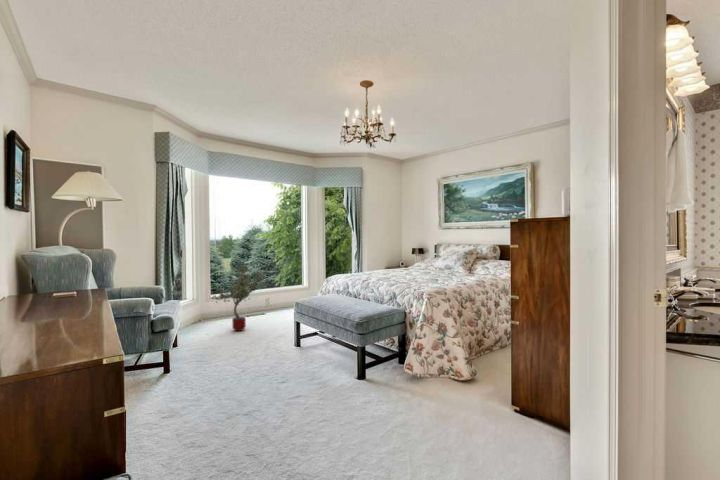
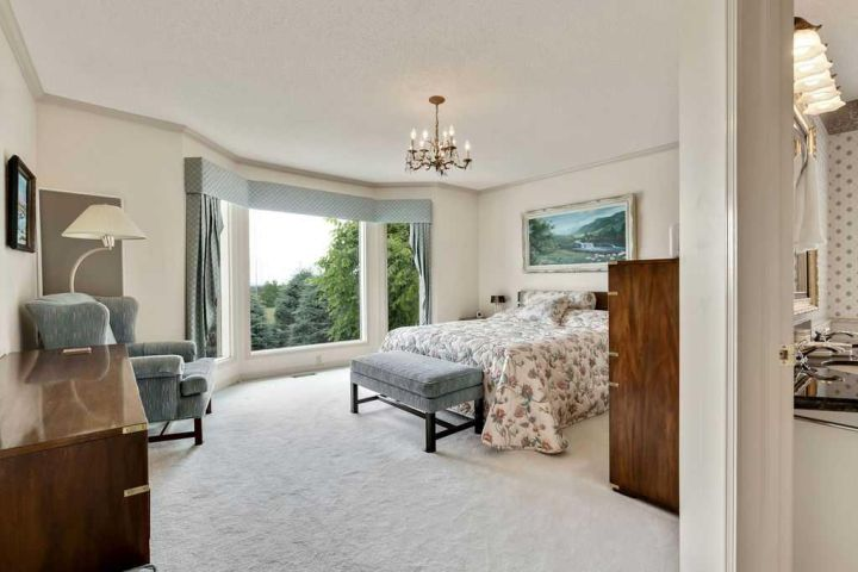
- potted tree (237, 297)
